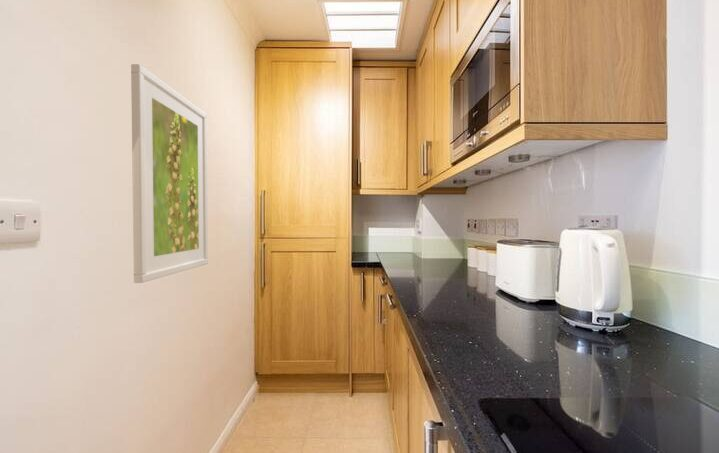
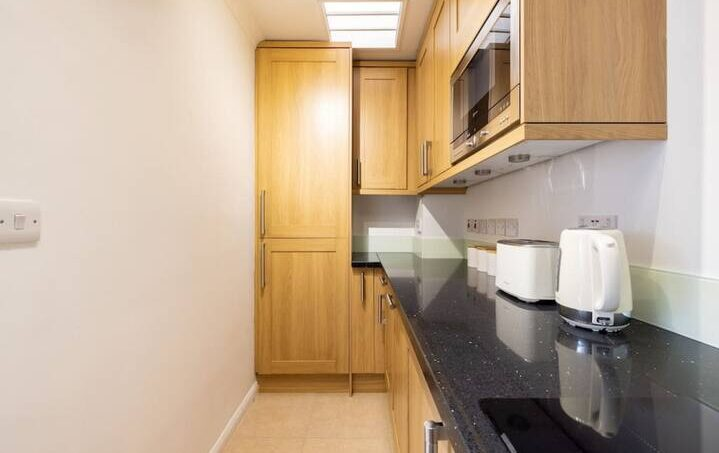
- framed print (176, 182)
